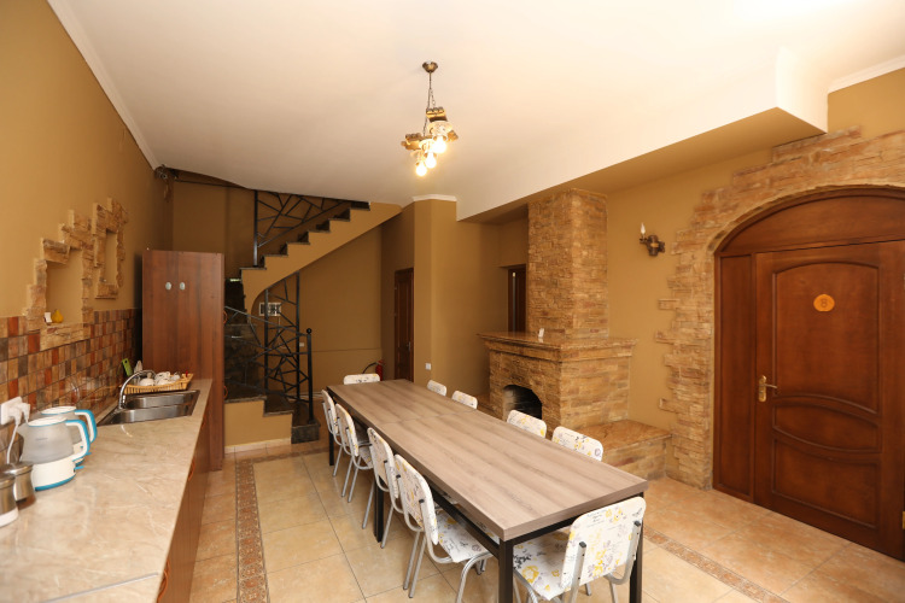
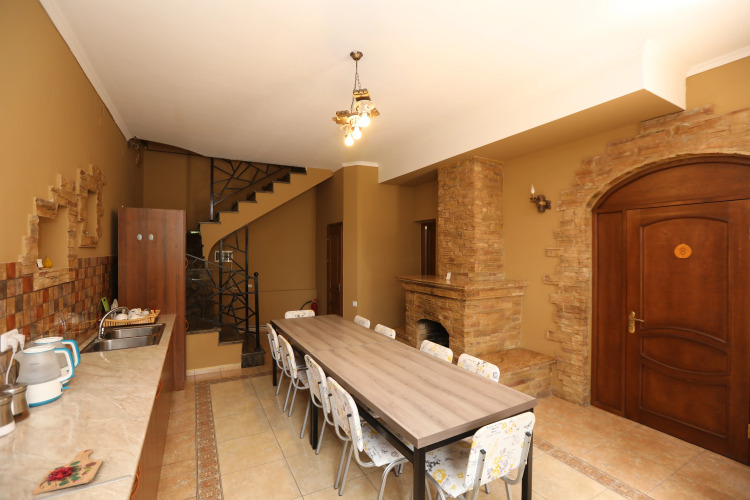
+ cutting board (75, 464)
